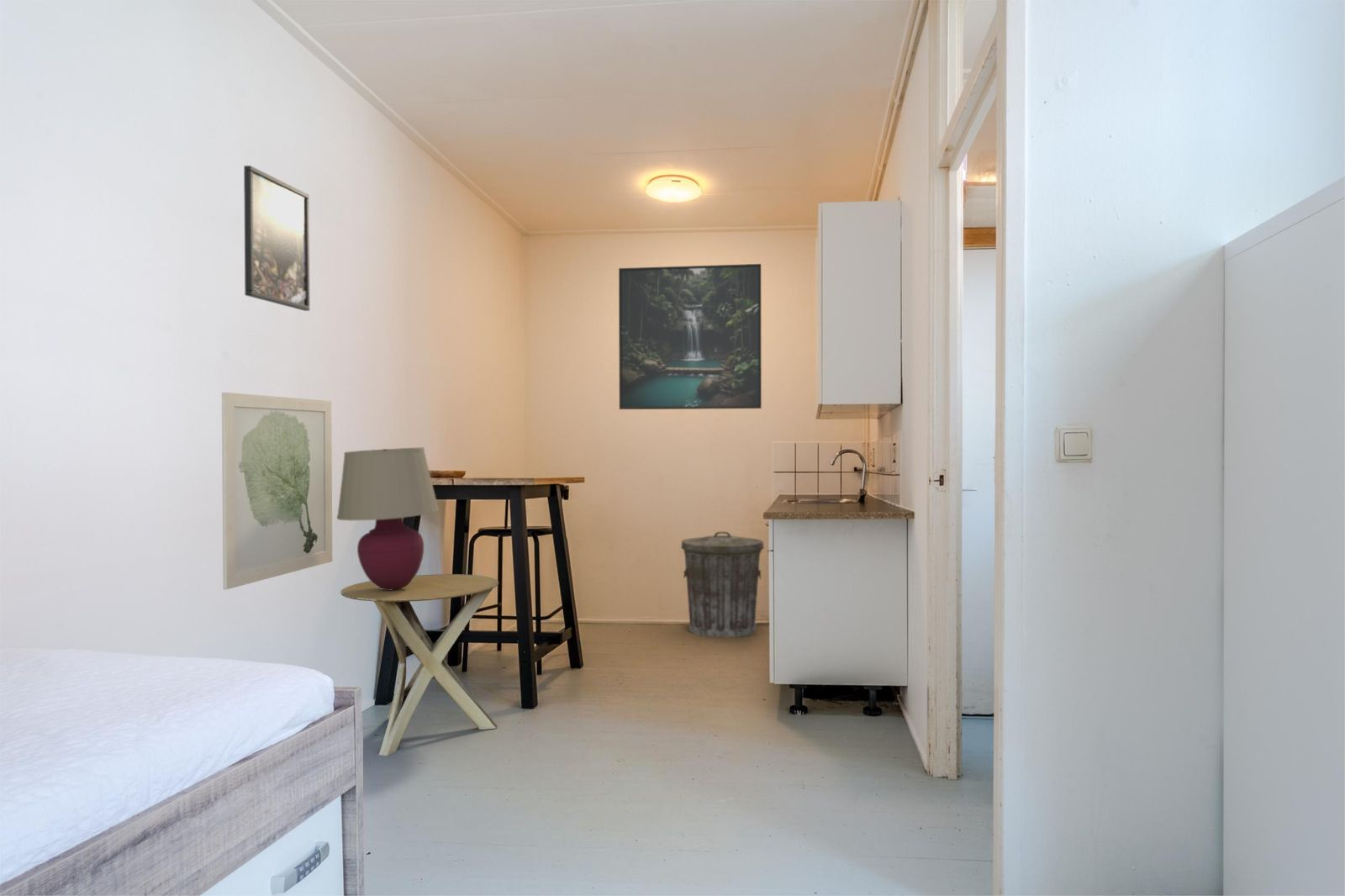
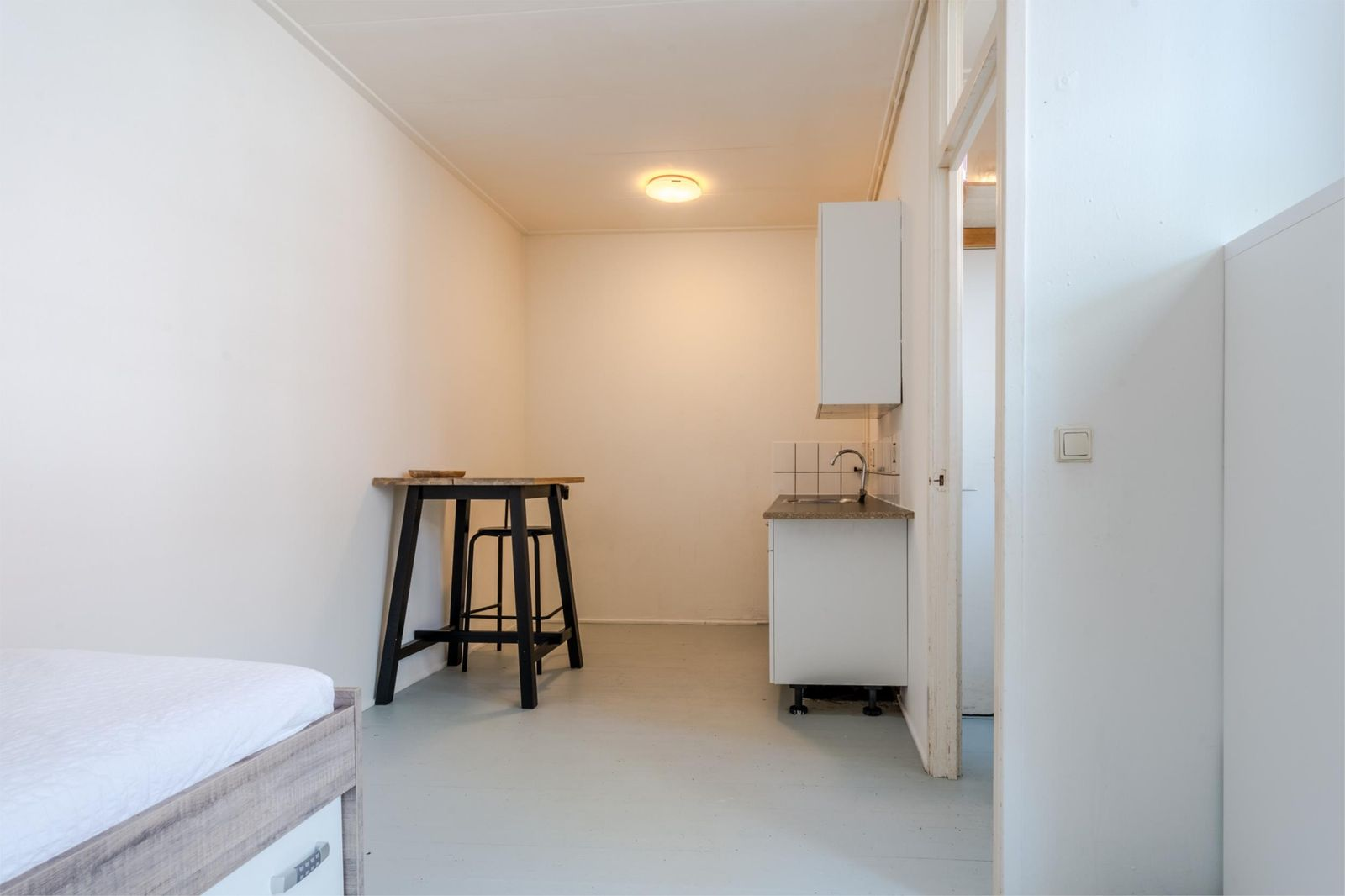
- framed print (278, 242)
- side table (422, 658)
- table lamp (393, 518)
- wall art (282, 485)
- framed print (689, 337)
- trash can (722, 581)
